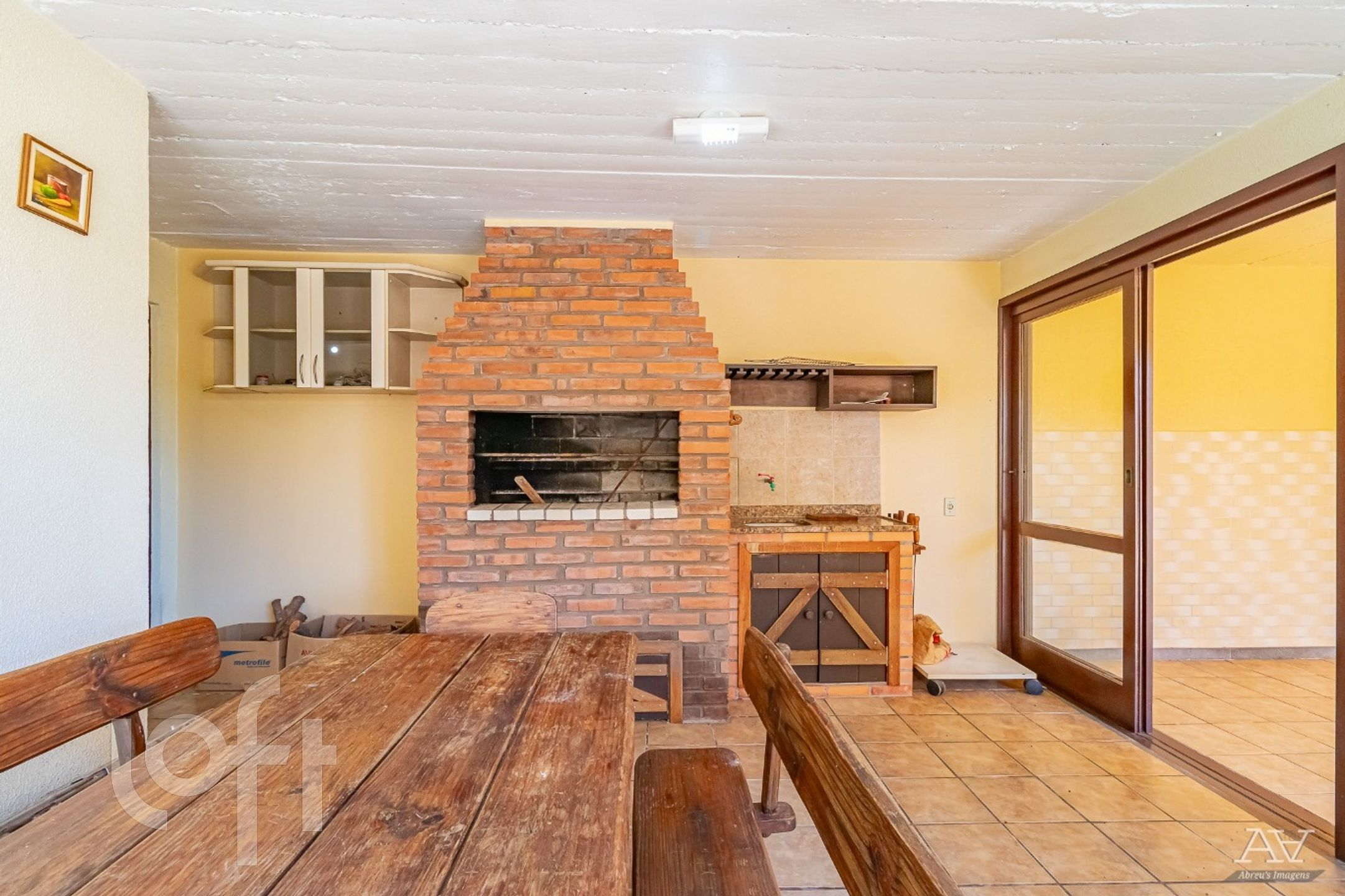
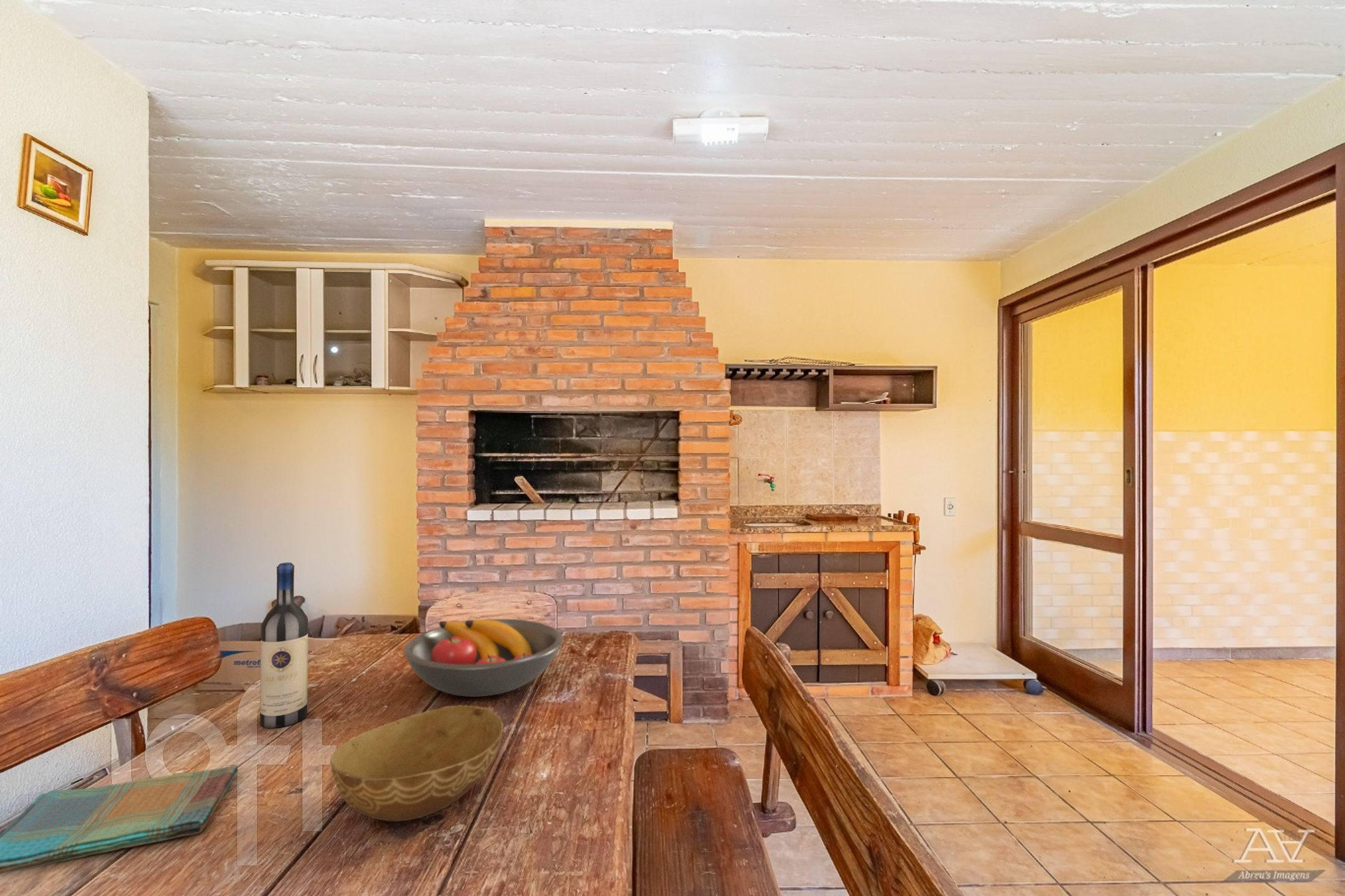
+ bowl (422, 767)
+ dish towel (119, 811)
+ wine bottle (284, 641)
+ fruit bowl (485, 656)
